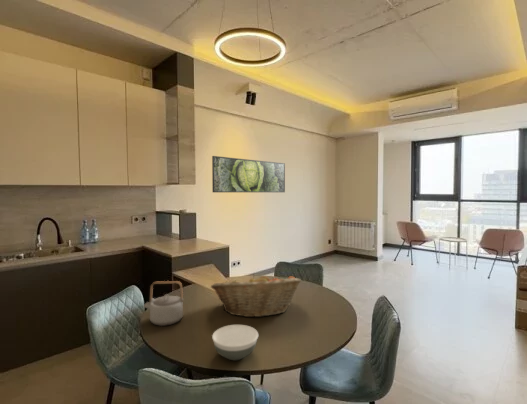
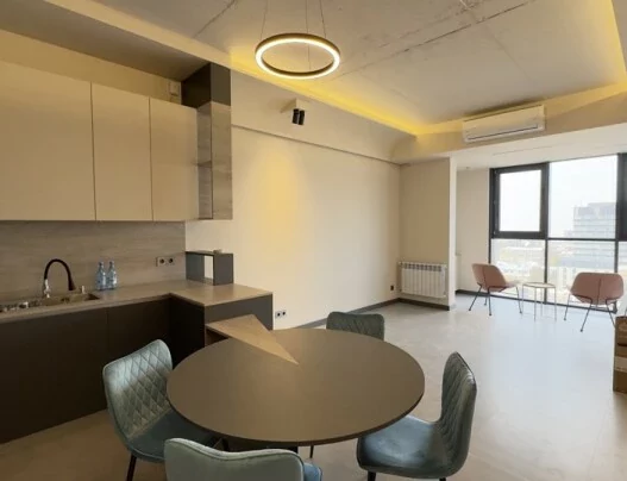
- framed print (252, 176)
- fruit basket (256, 290)
- teapot (163, 300)
- bowl (235, 344)
